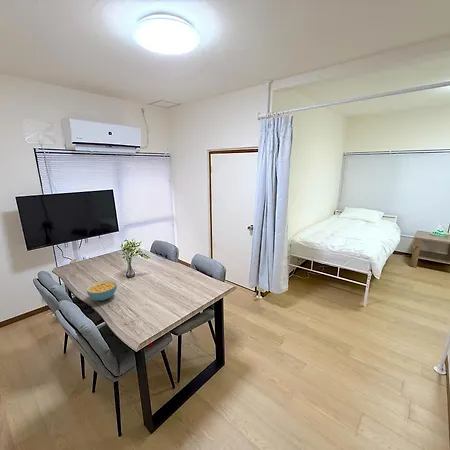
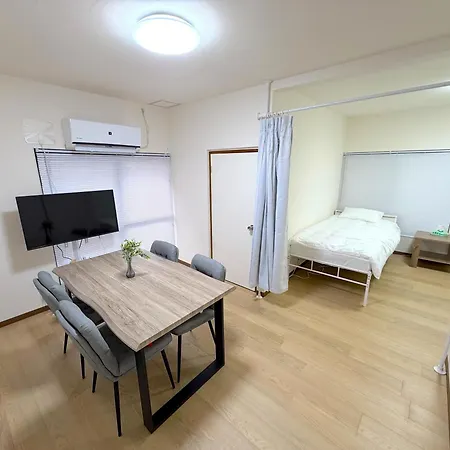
- cereal bowl (102, 292)
